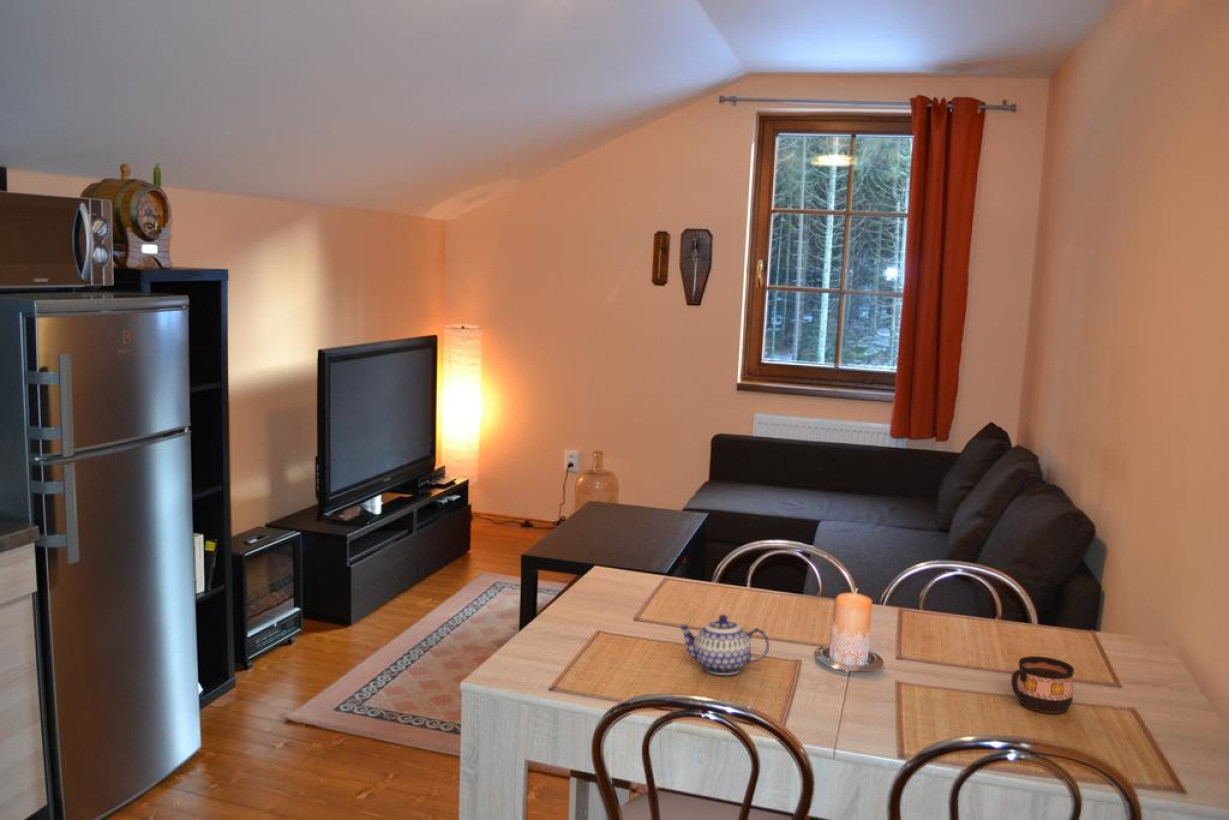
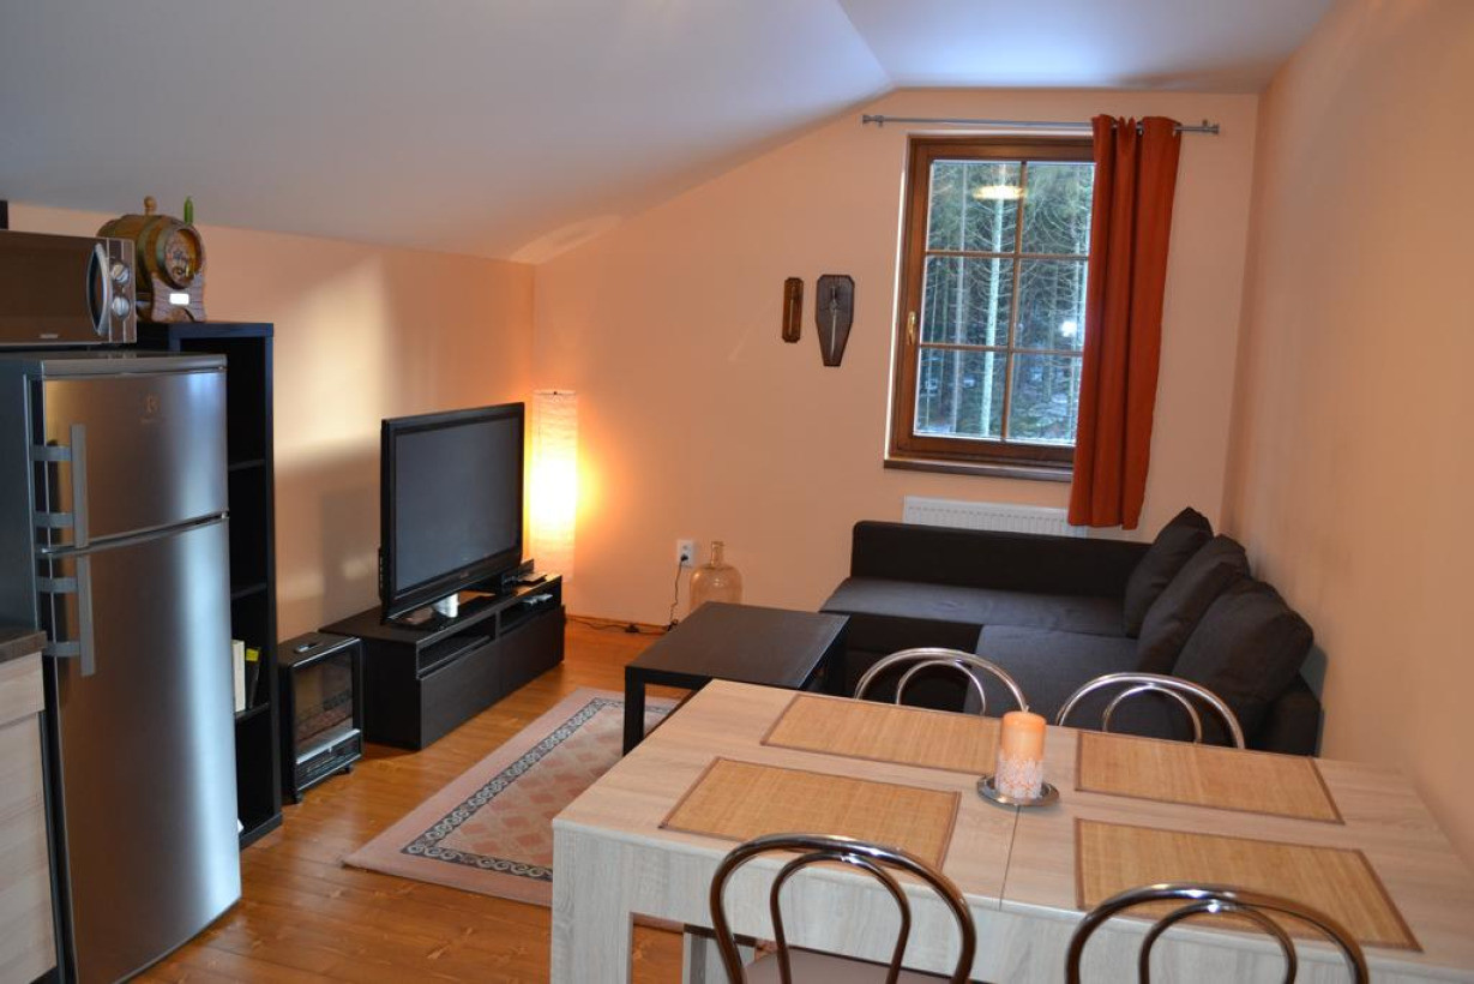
- teapot (722, 642)
- cup (1041, 684)
